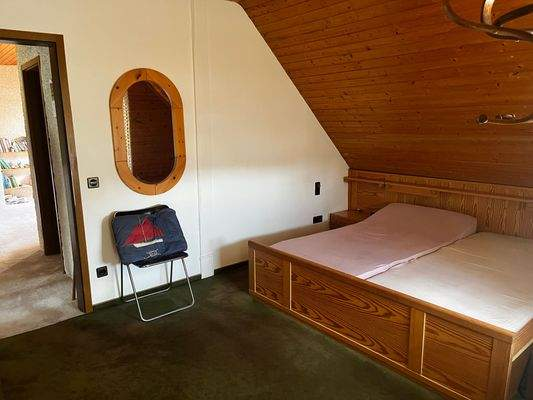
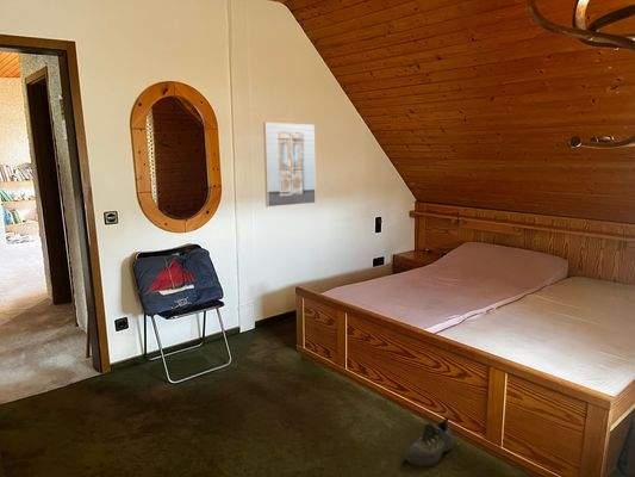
+ shoe (431, 436)
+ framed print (291, 165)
